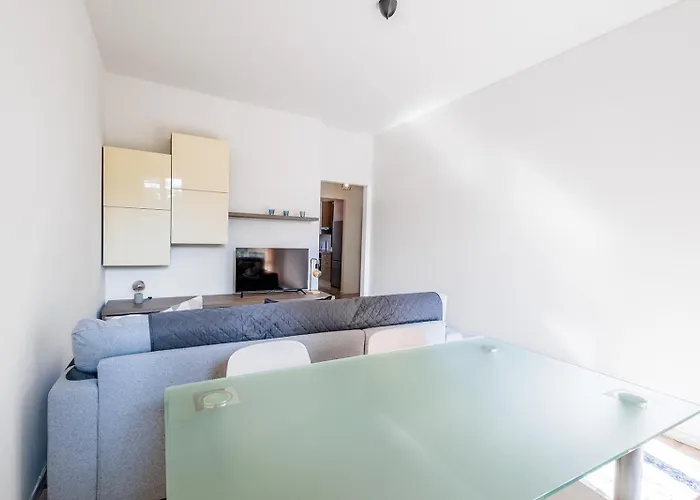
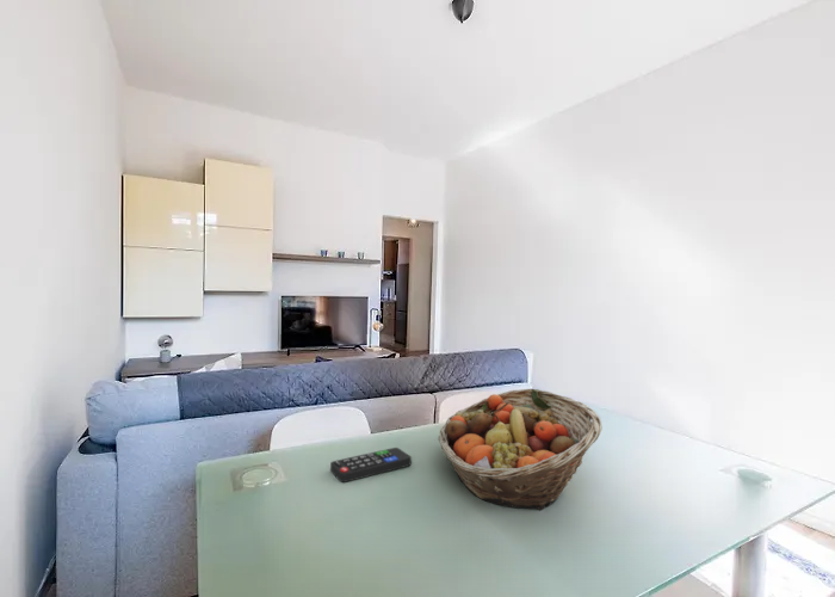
+ remote control (371, 462)
+ fruit basket (513, 438)
